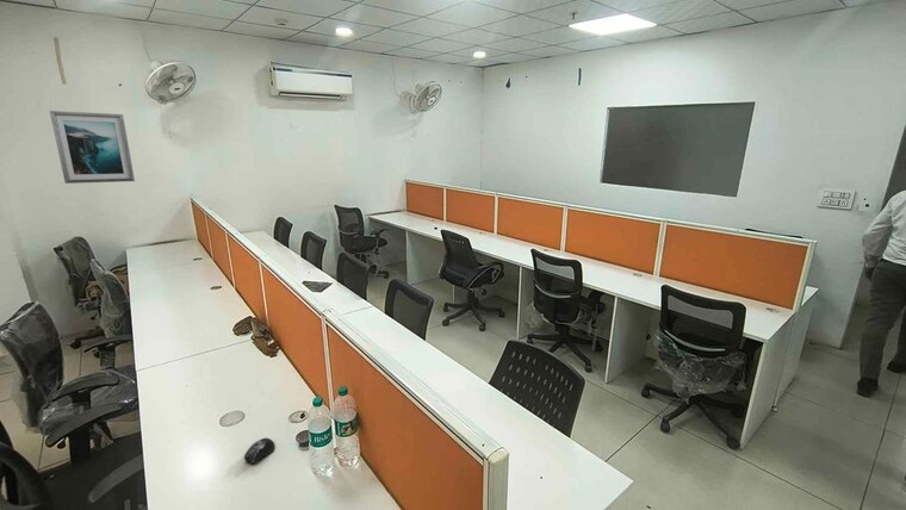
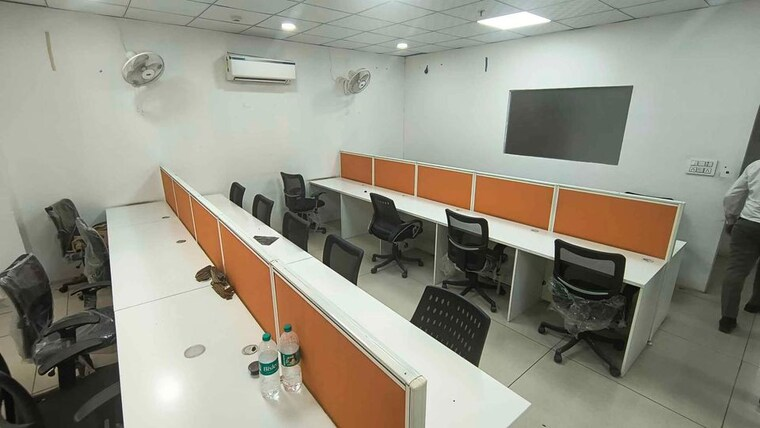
- computer mouse (259, 447)
- wall art (94, 148)
